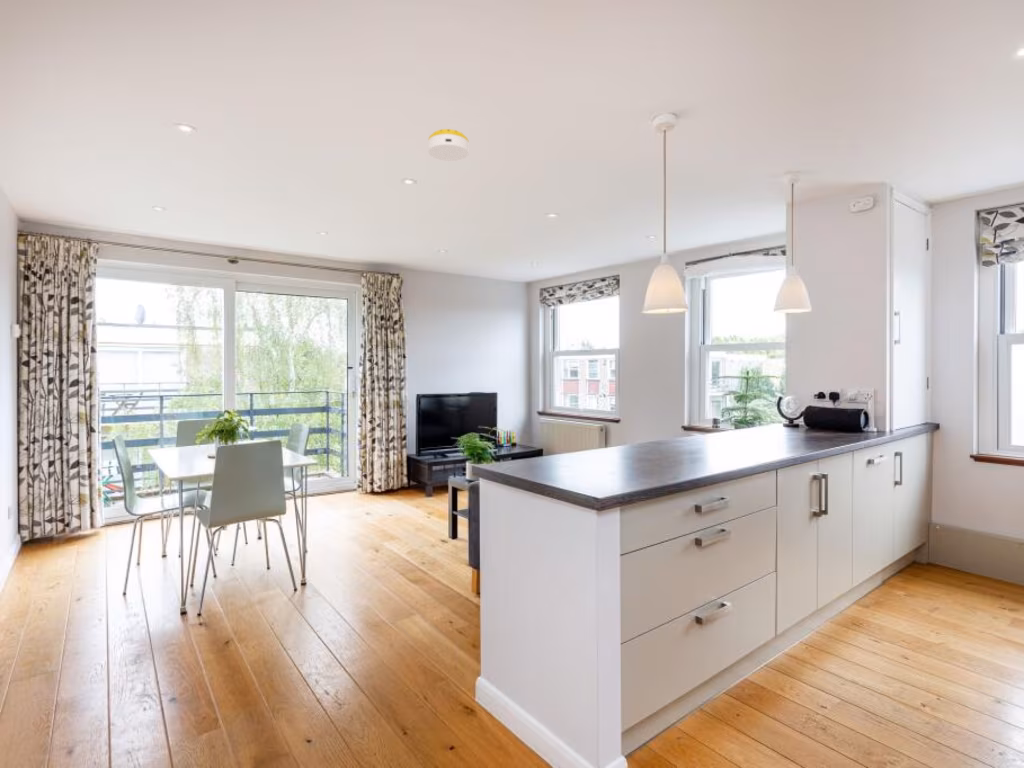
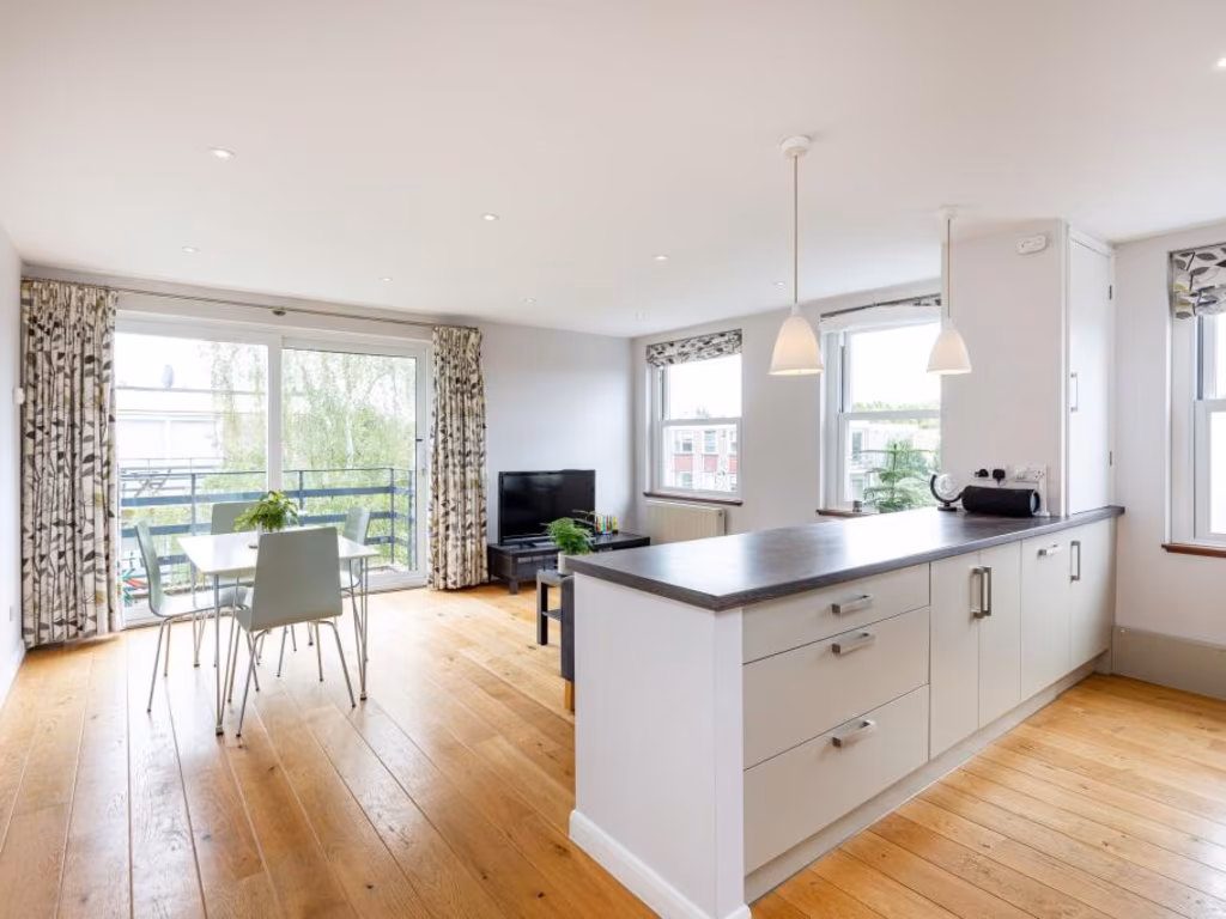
- smoke detector (448, 144)
